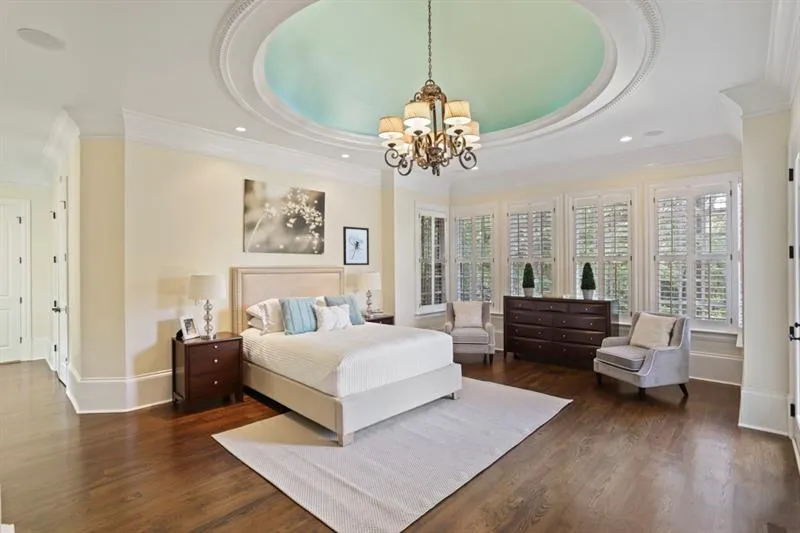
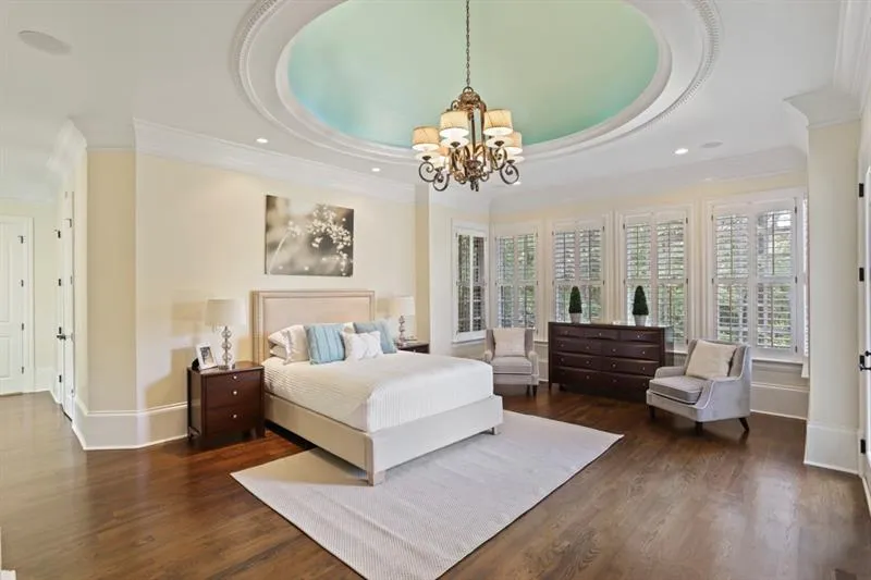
- wall art (356, 246)
